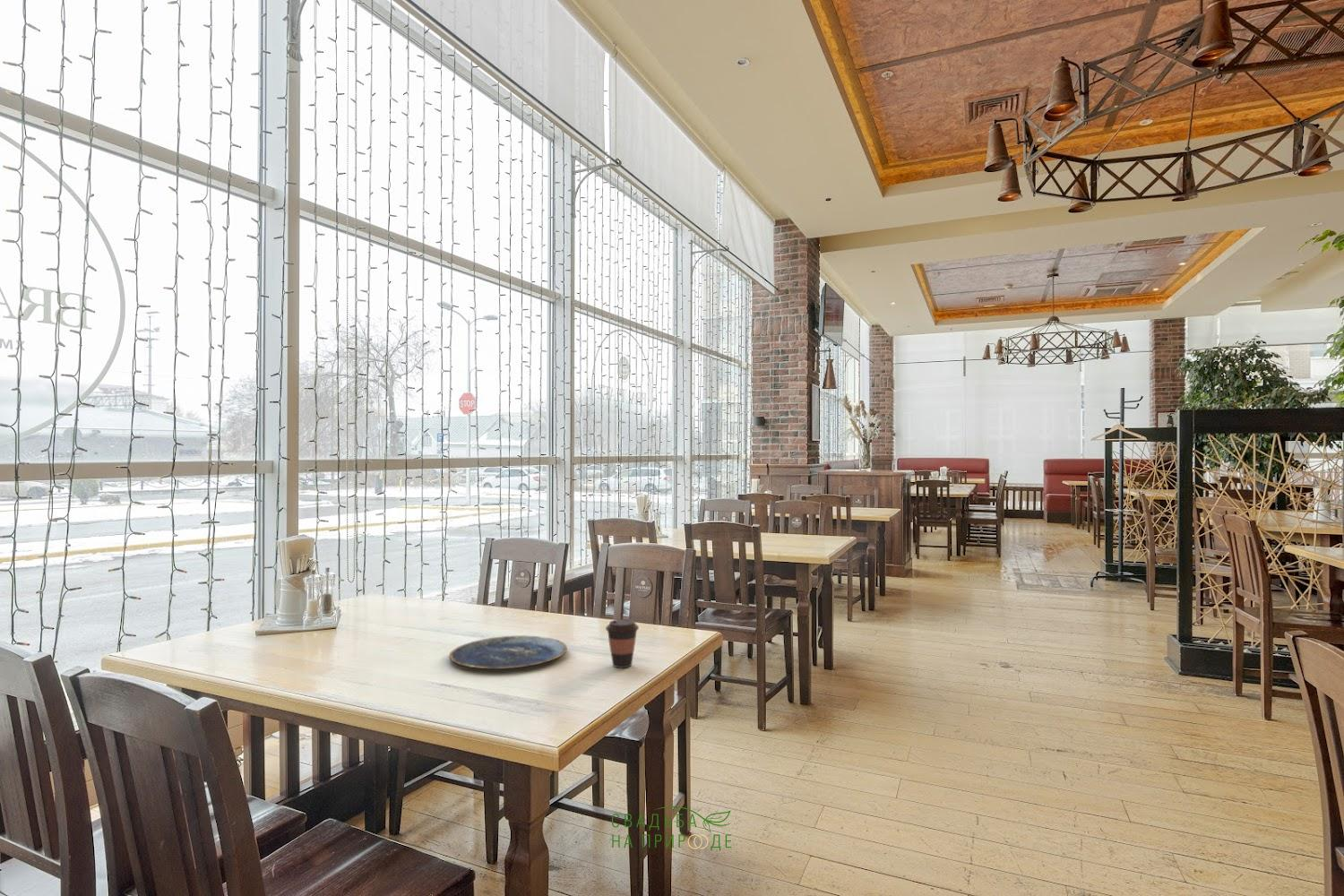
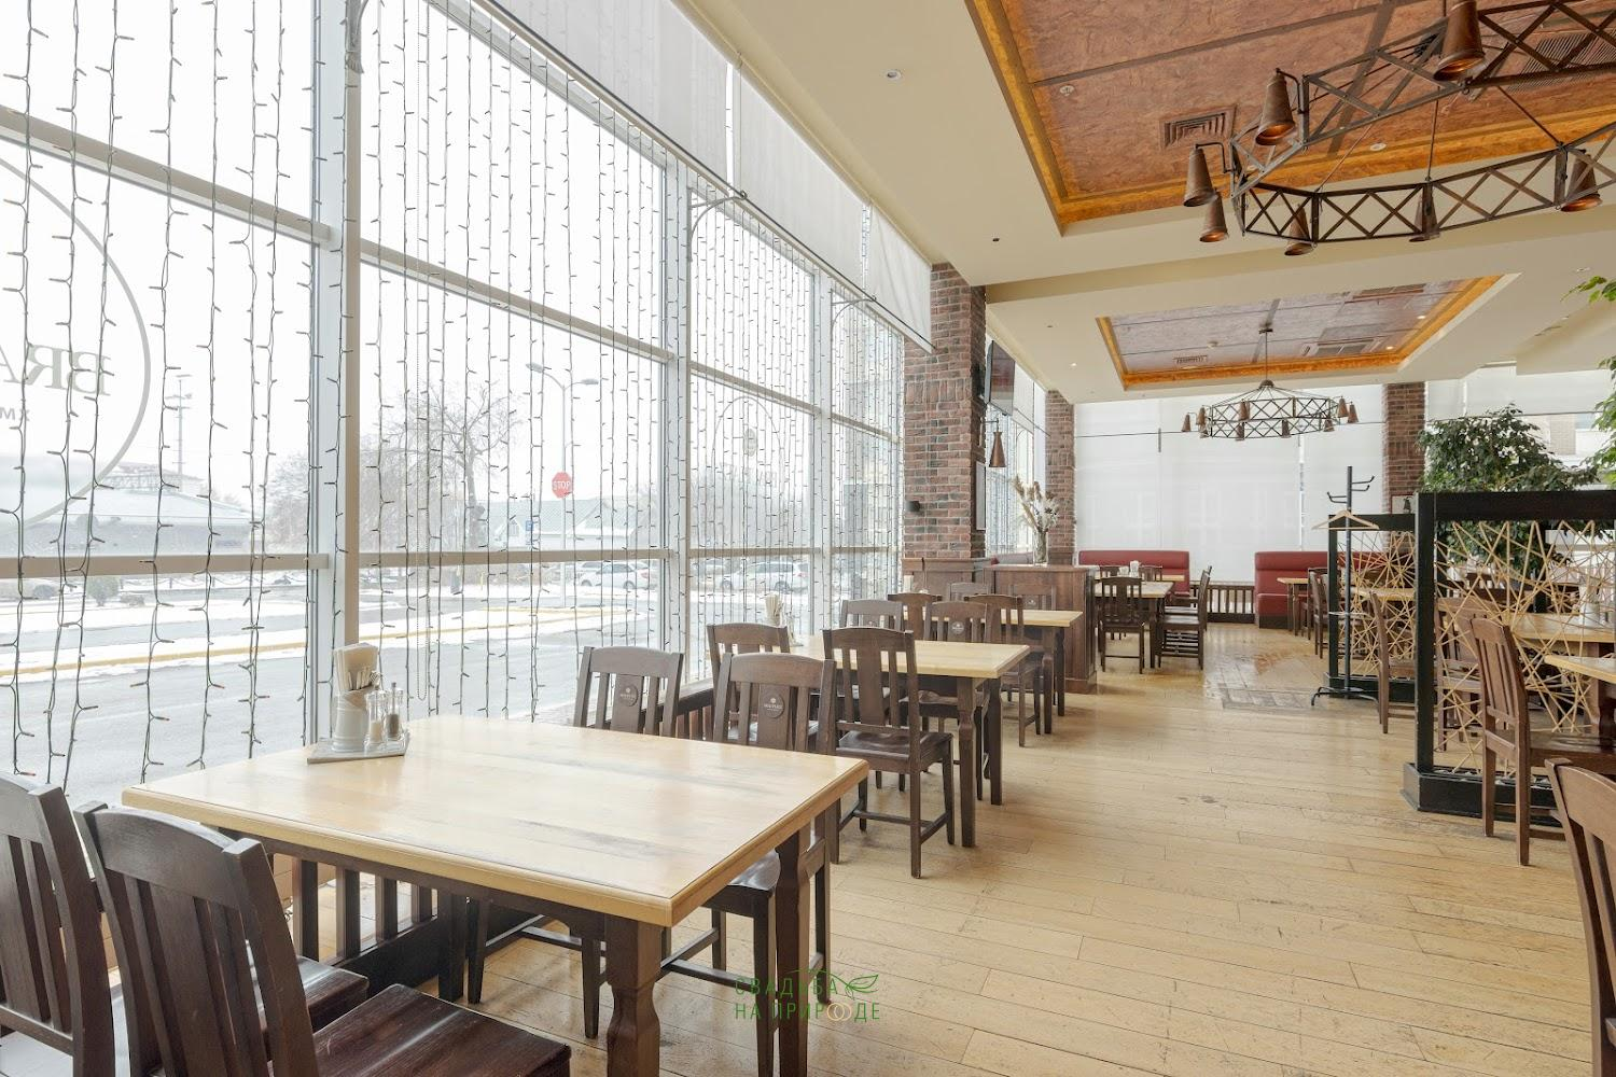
- coffee cup (622, 643)
- plate (509, 652)
